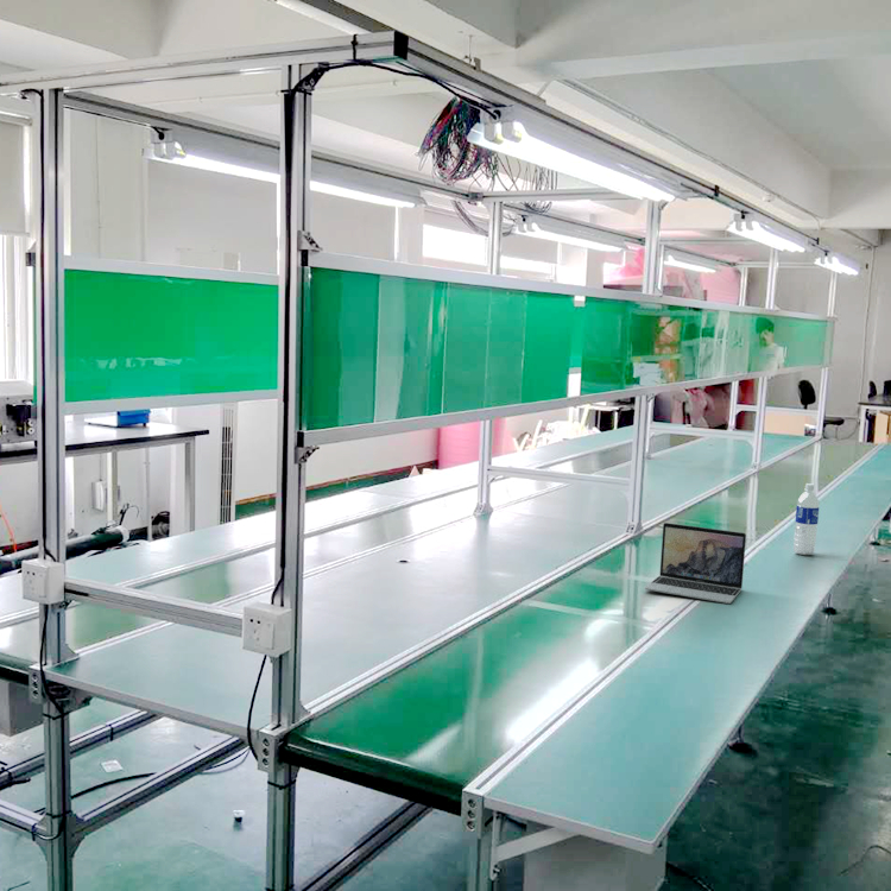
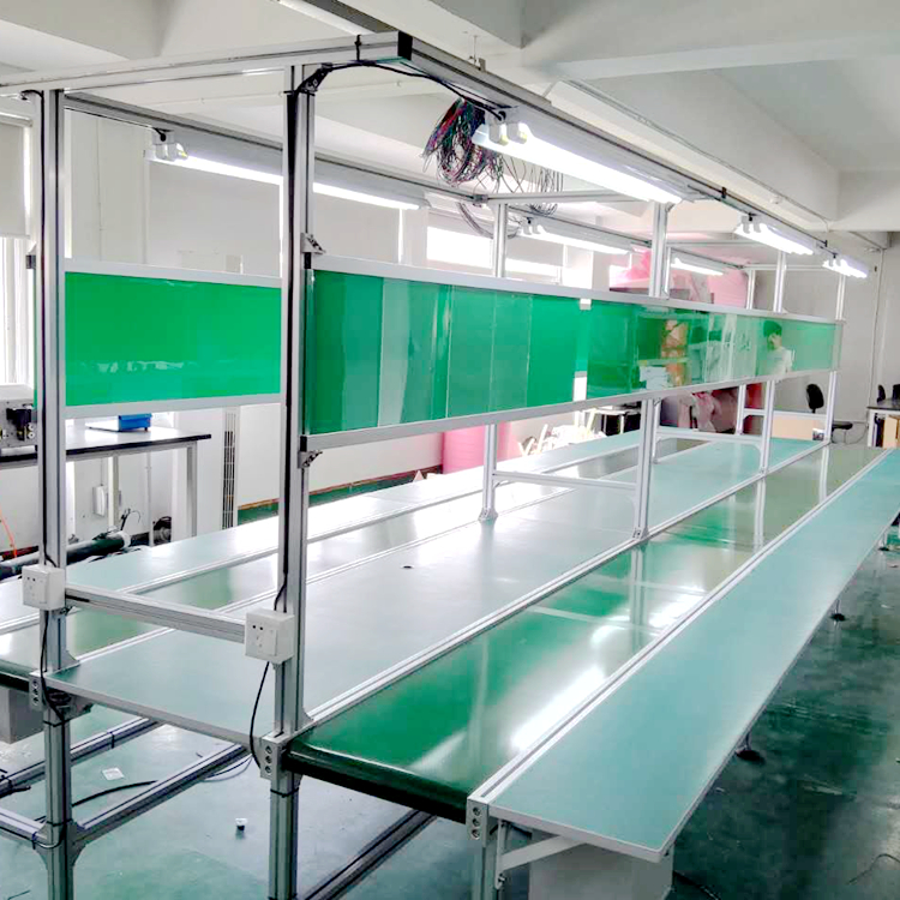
- laptop (695, 561)
- water bottle (807, 518)
